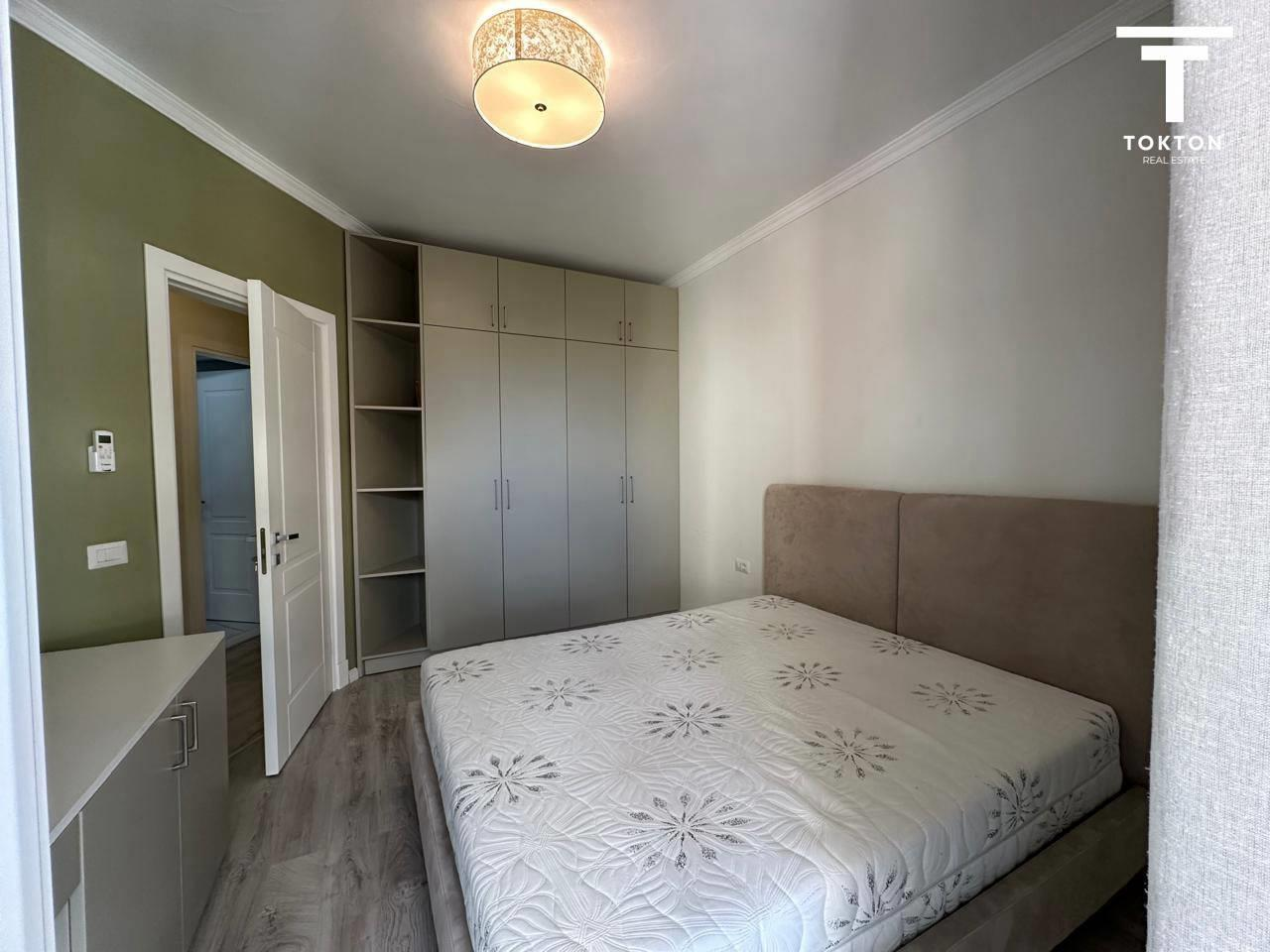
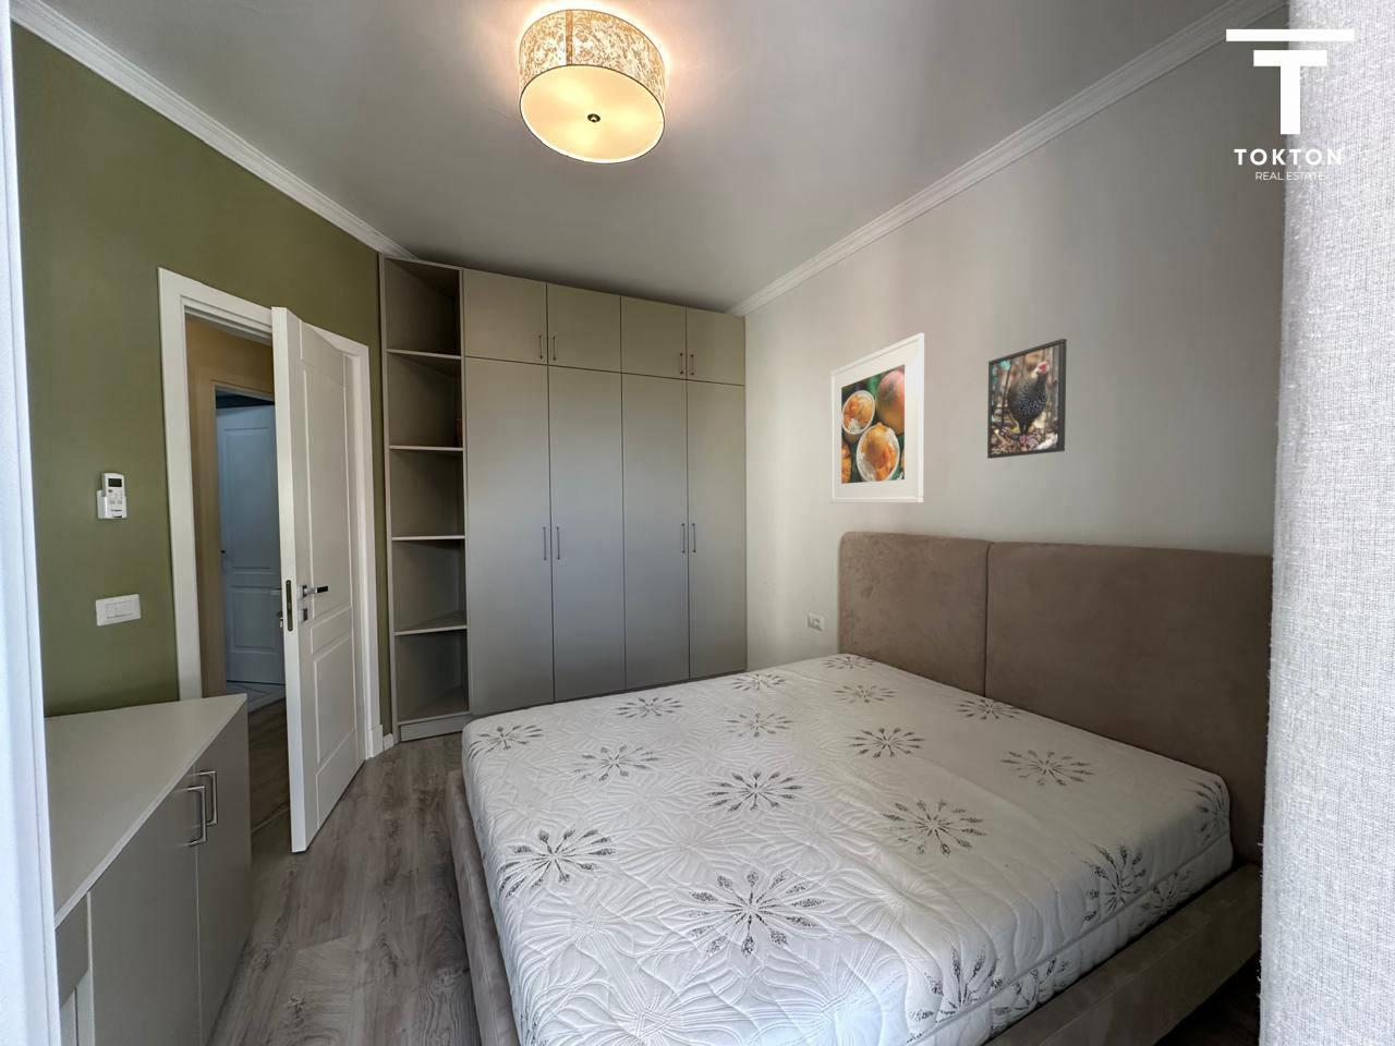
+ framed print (1024, 403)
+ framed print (871, 430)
